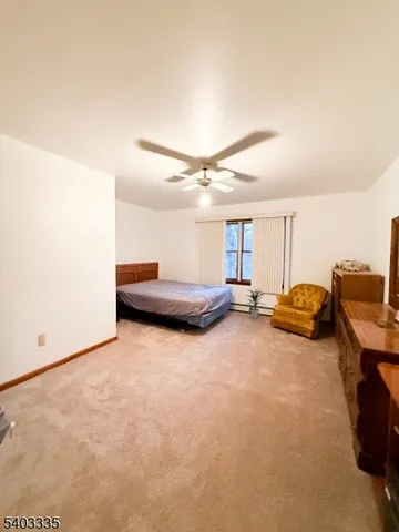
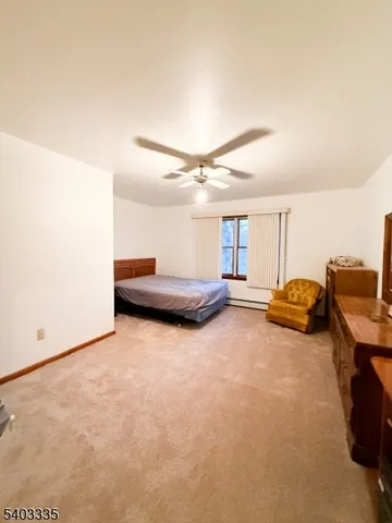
- indoor plant (254, 301)
